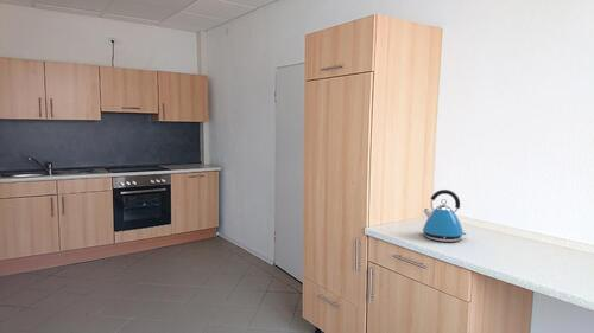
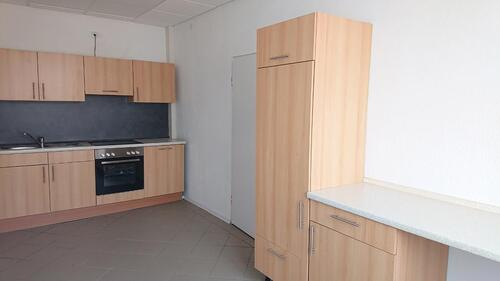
- kettle (444, 213)
